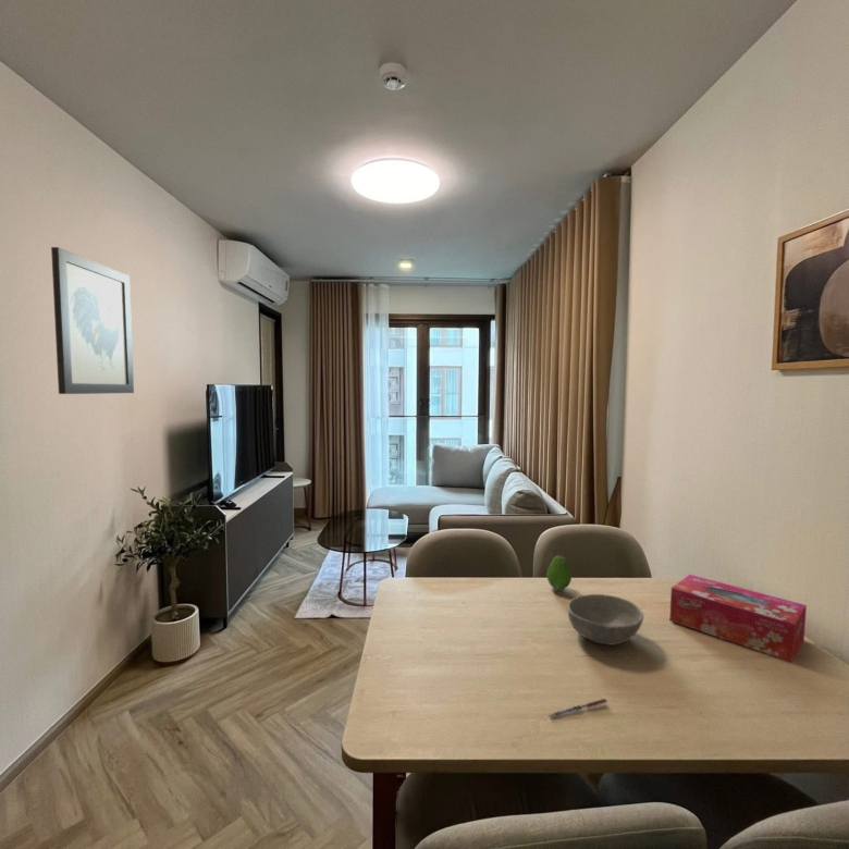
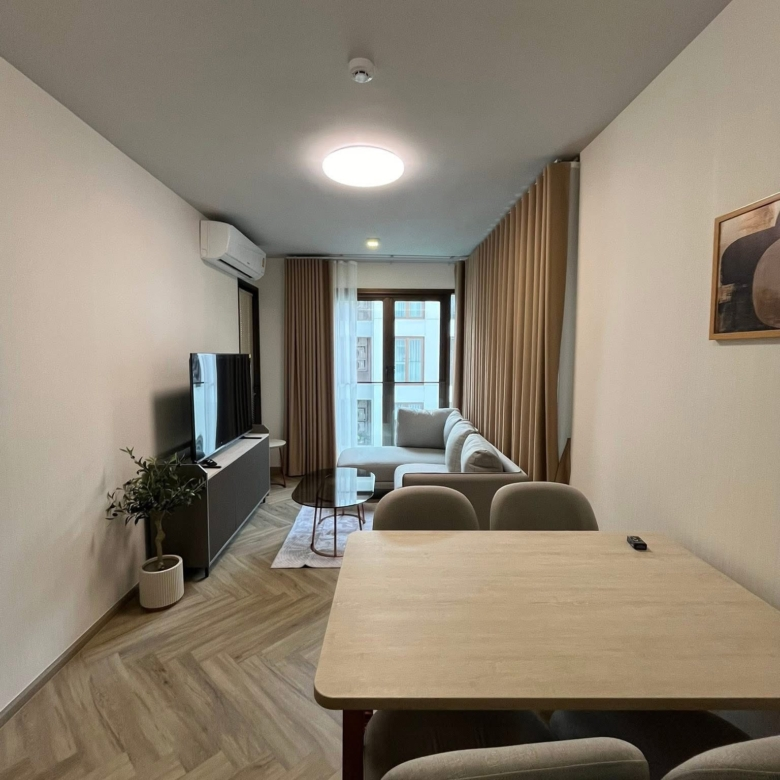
- tissue box (735, 613)
- bowl (604, 623)
- wall art (97, 329)
- fruit (558, 571)
- pen (578, 706)
